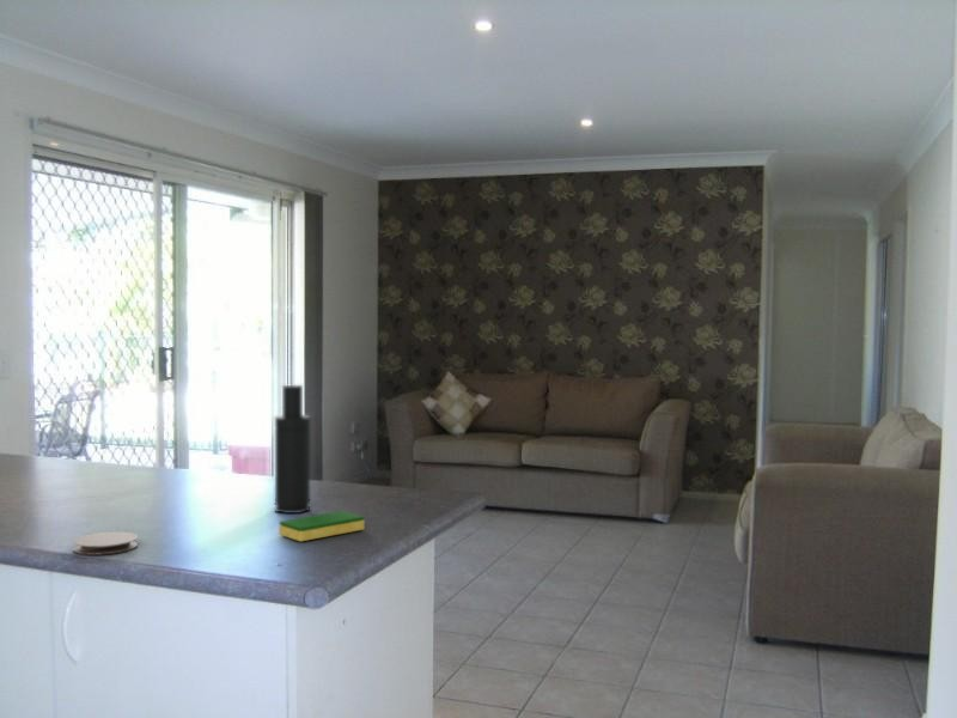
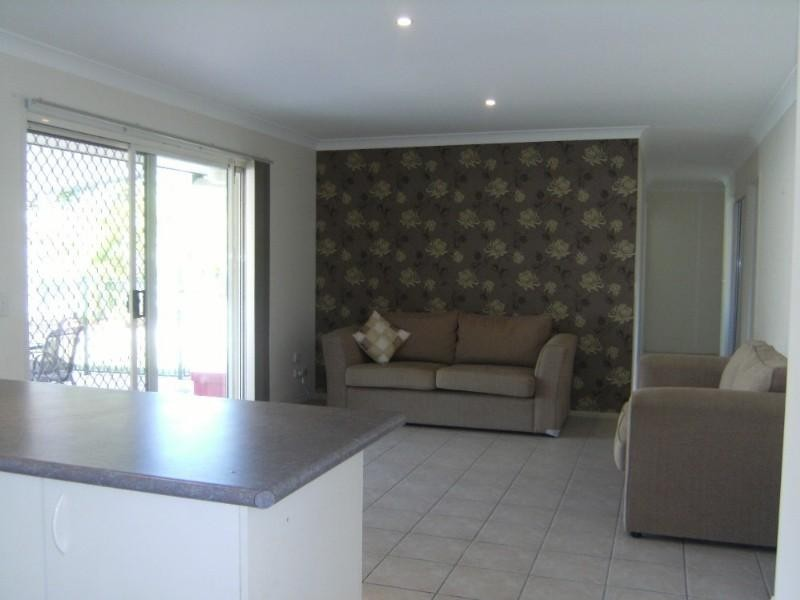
- atomizer (292, 448)
- coaster (105, 542)
- dish sponge (322, 525)
